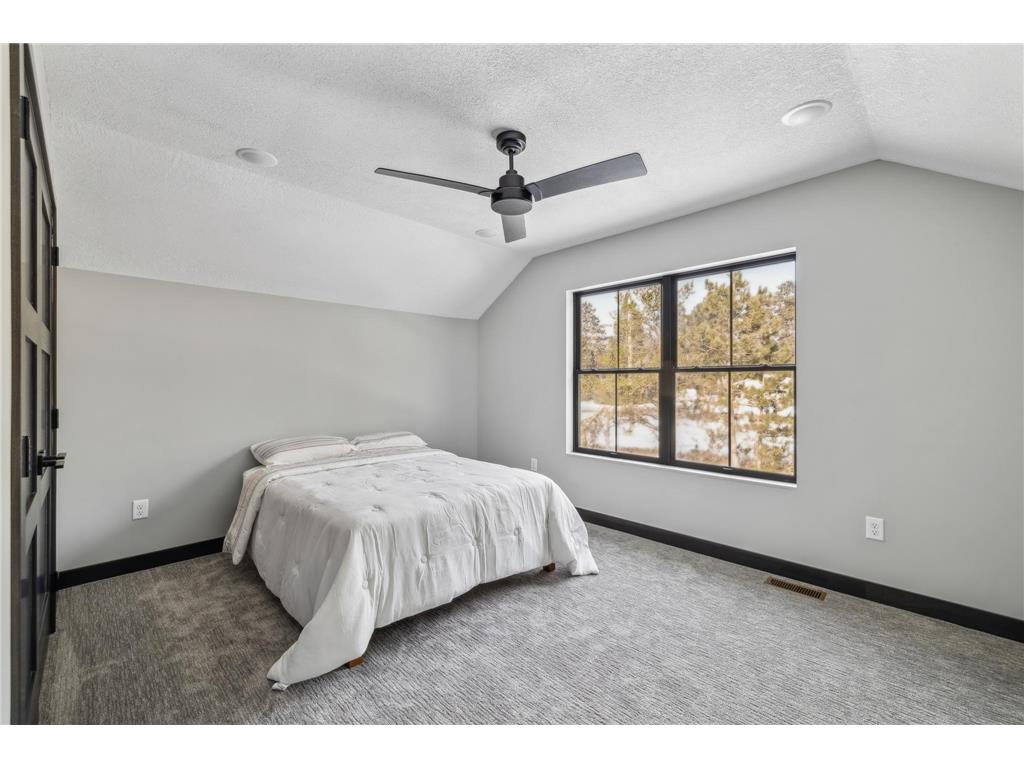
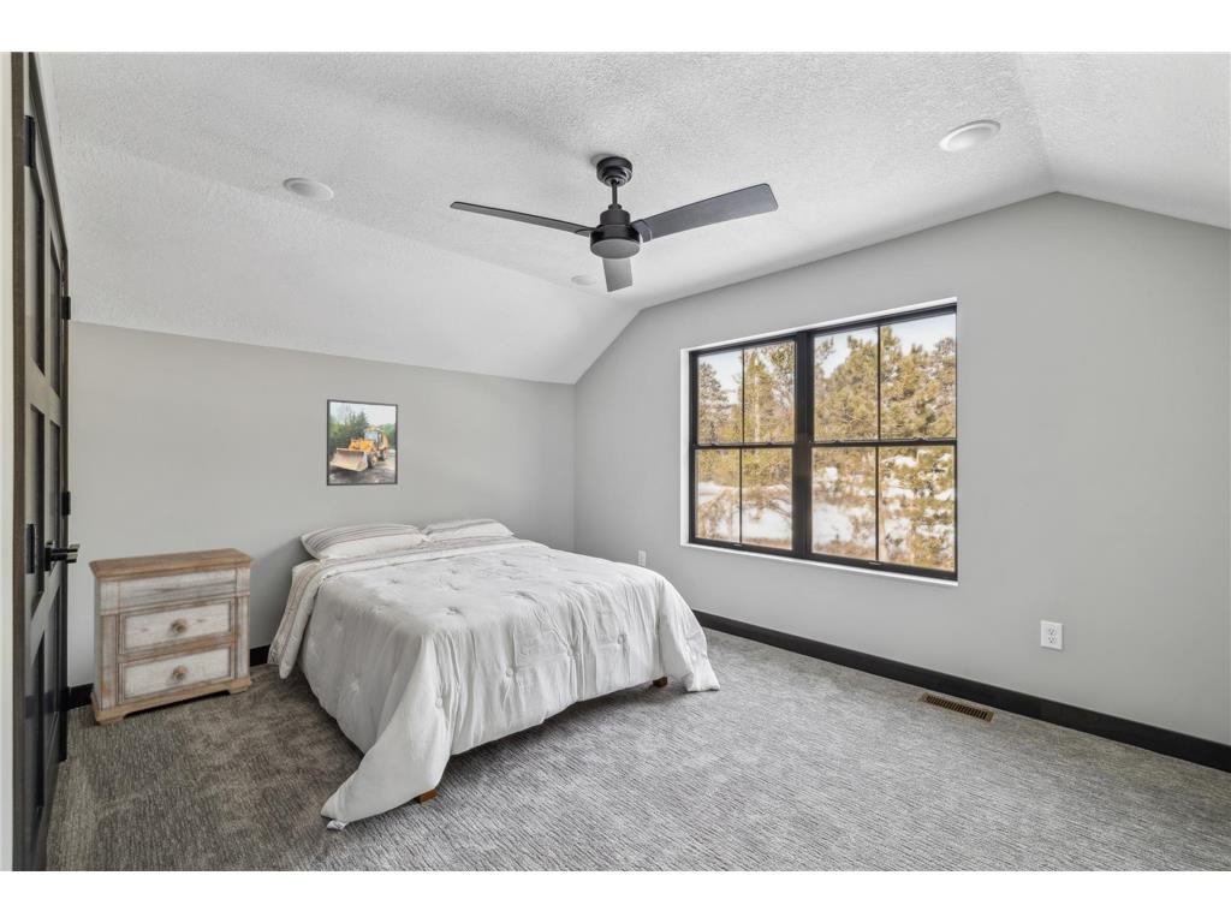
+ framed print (363, 443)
+ nightstand (173, 626)
